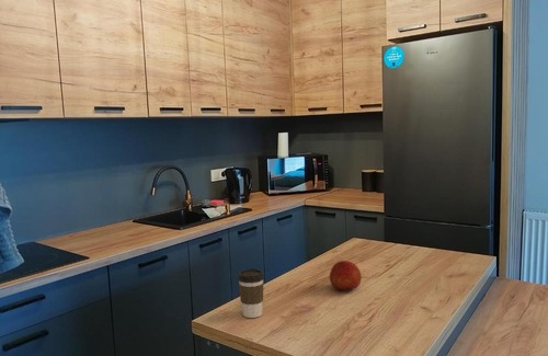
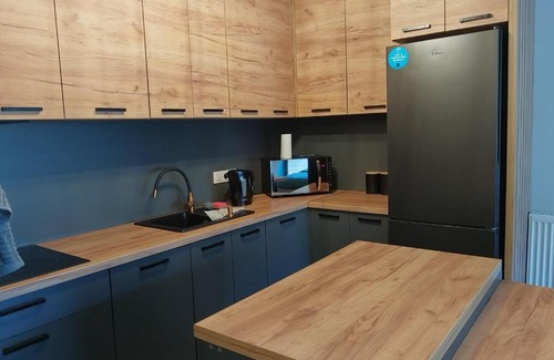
- coffee cup (251, 292)
- fruit (345, 275)
